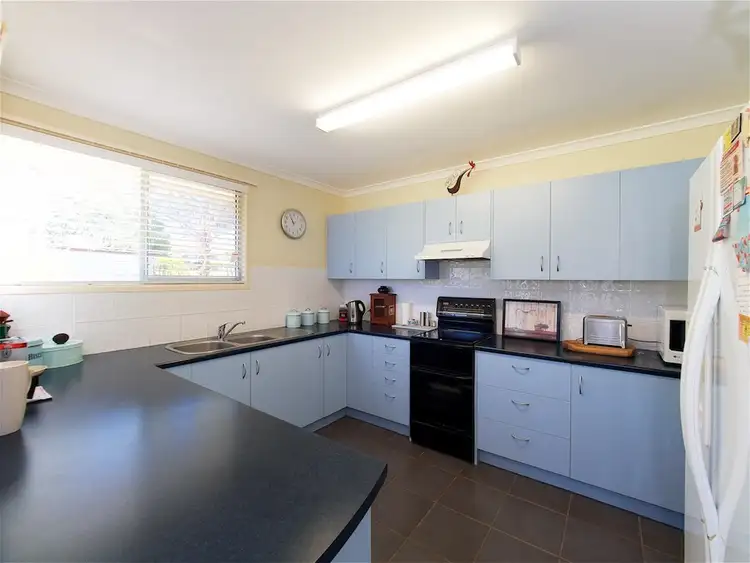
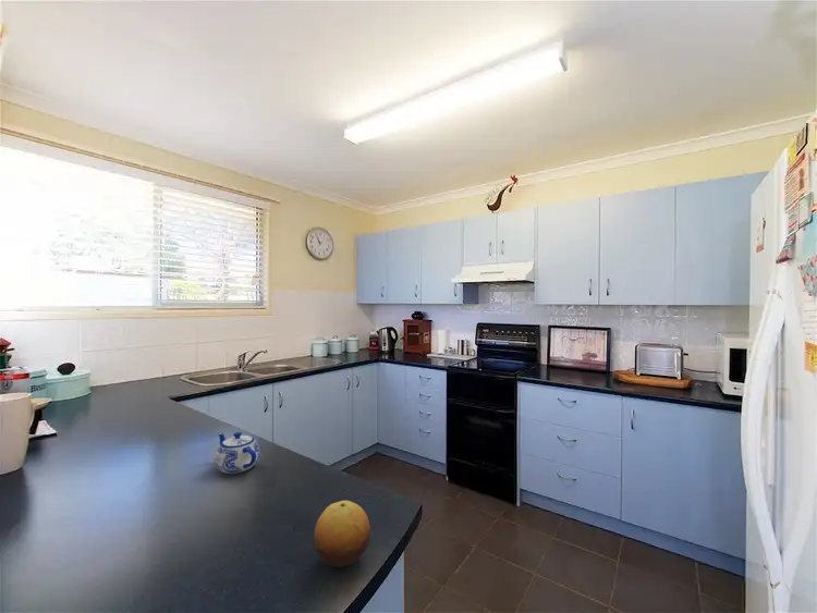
+ teapot (235, 449)
+ fruit (342, 531)
